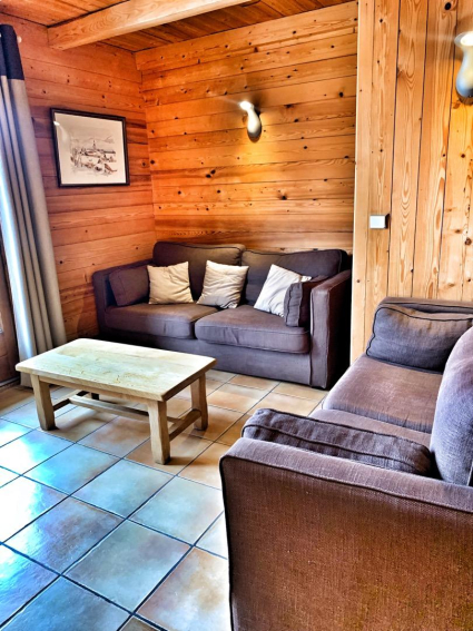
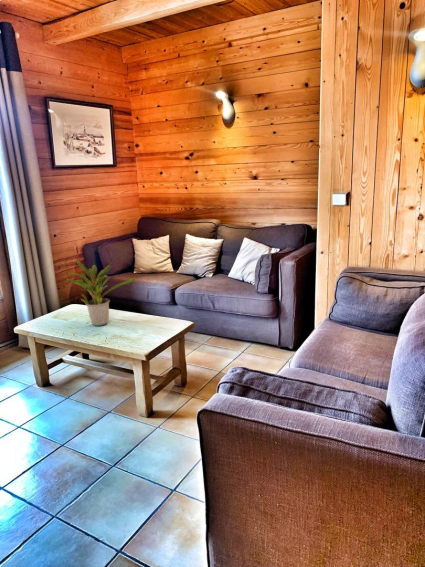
+ potted plant (95, 292)
